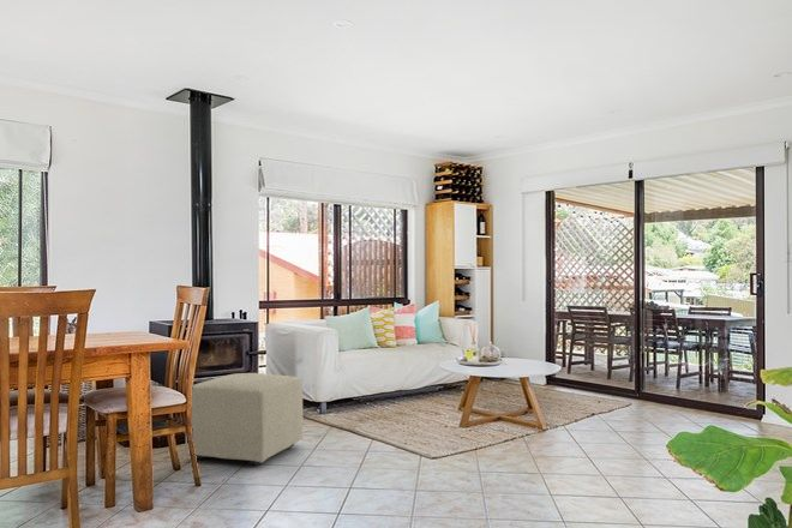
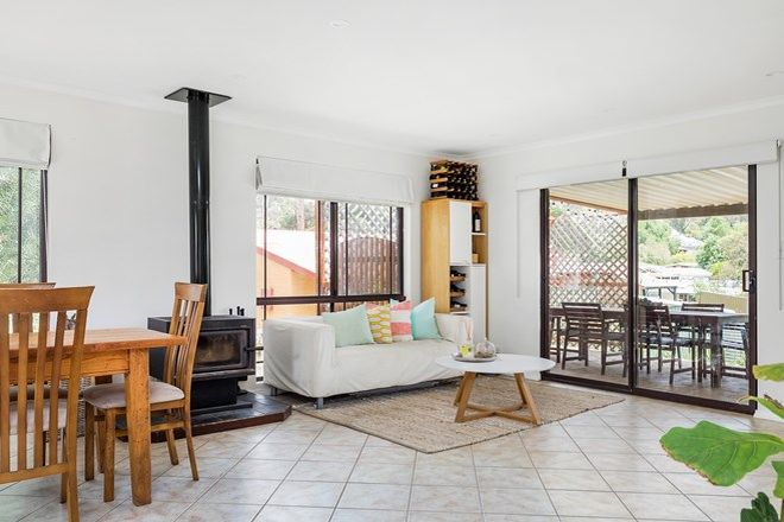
- ottoman (246, 414)
